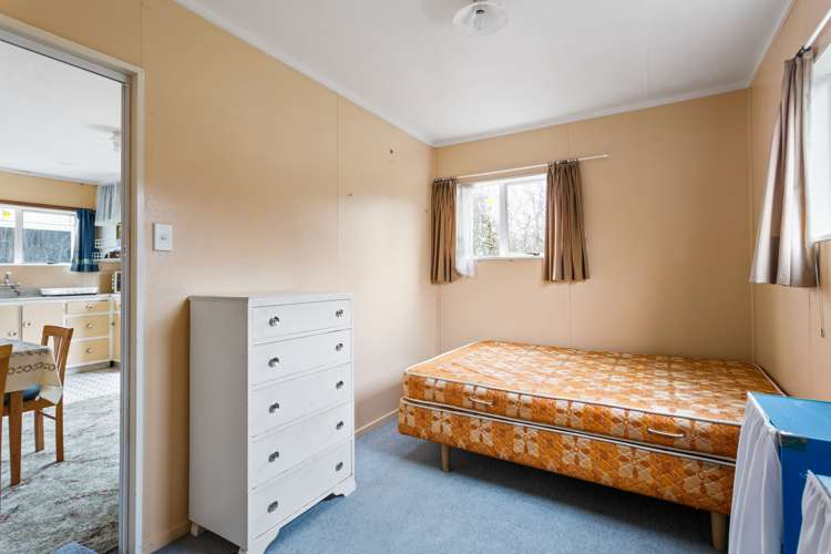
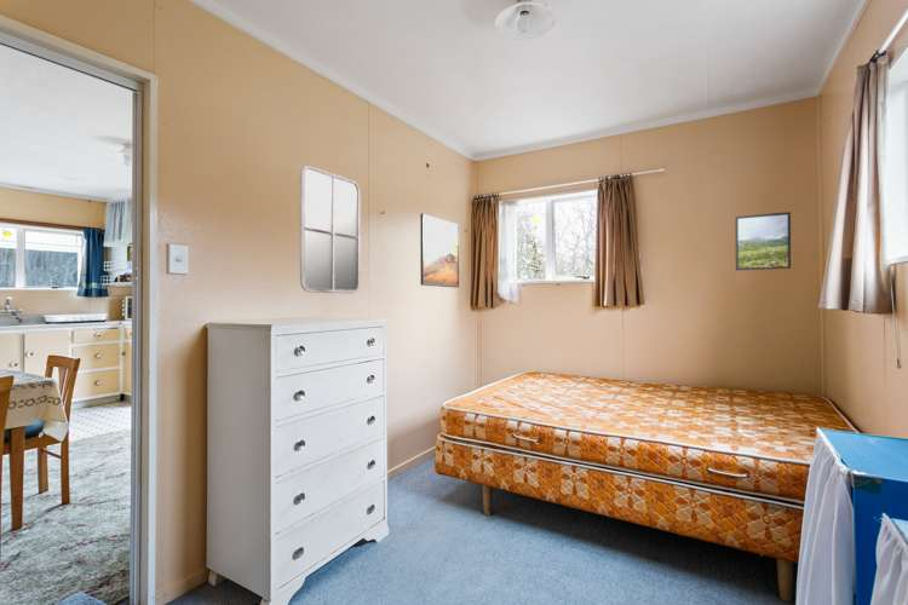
+ home mirror (332, 232)
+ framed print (762, 241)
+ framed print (441, 253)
